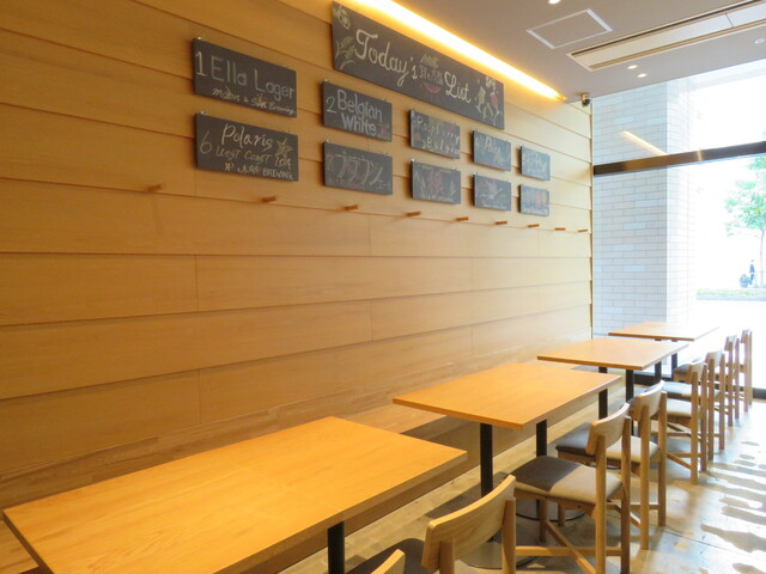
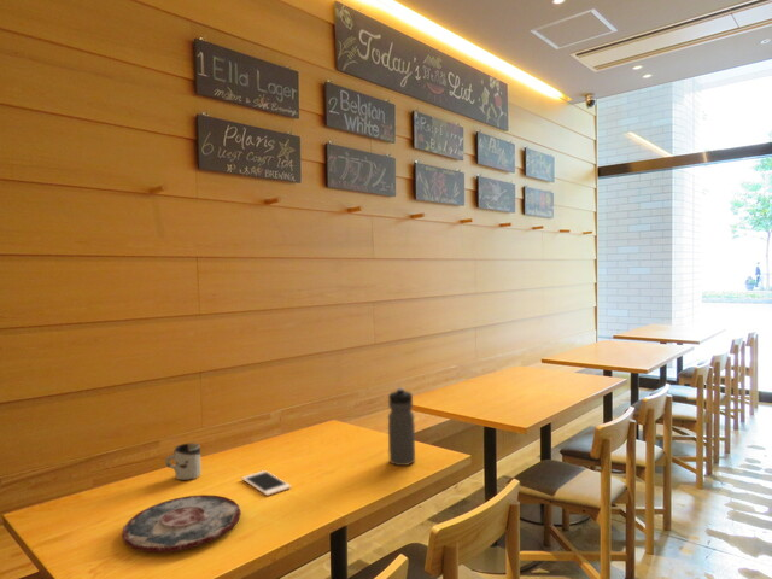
+ water bottle (400, 425)
+ cup (182, 461)
+ plate (183, 521)
+ cell phone (265, 482)
